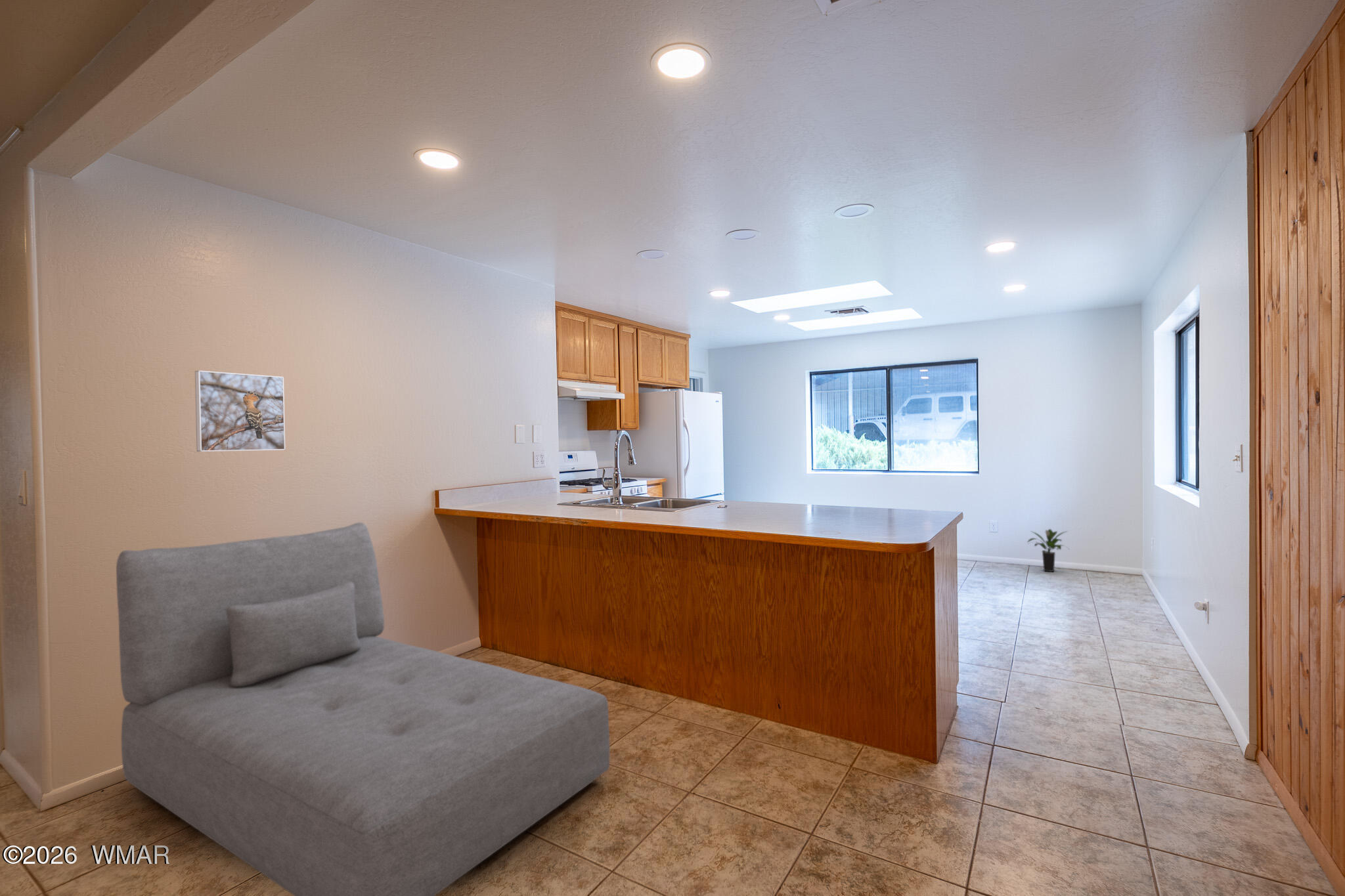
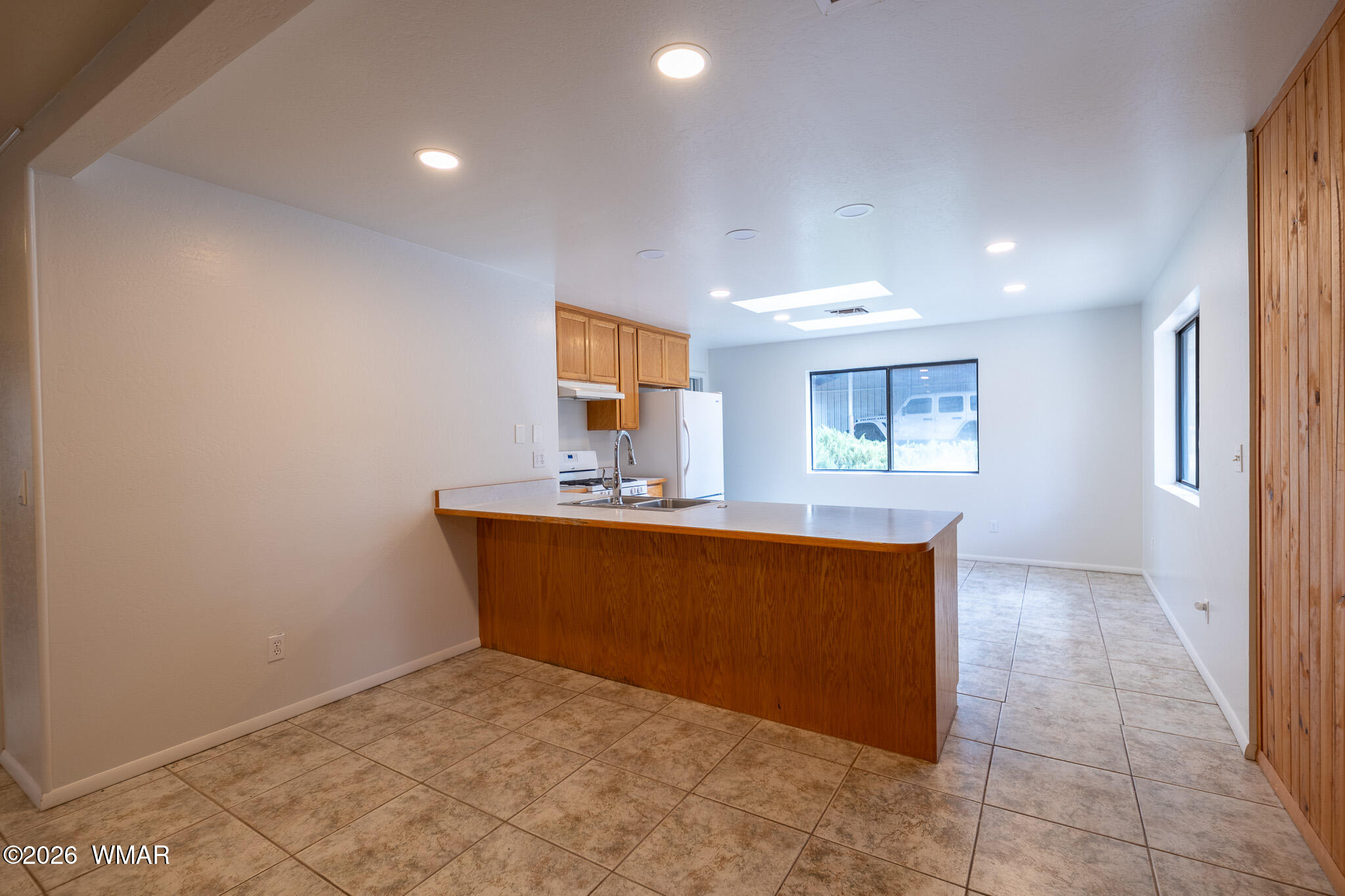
- potted plant (1047, 549)
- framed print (242, 412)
- sofa (363, 665)
